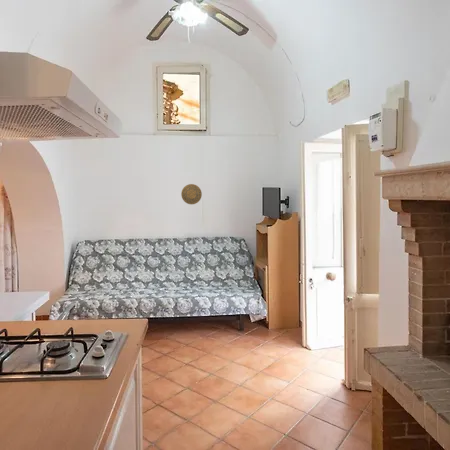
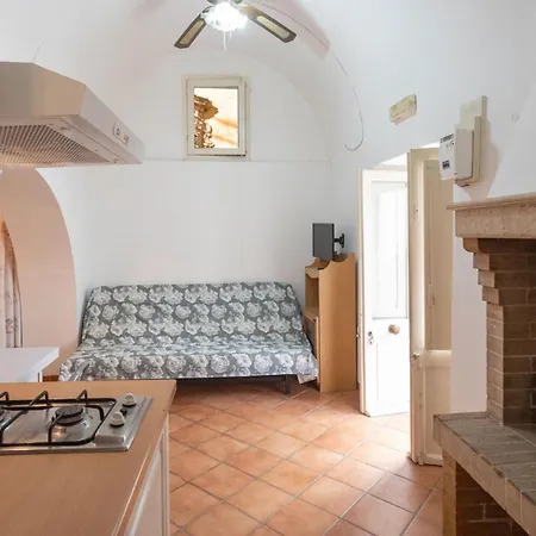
- decorative plate (191, 194)
